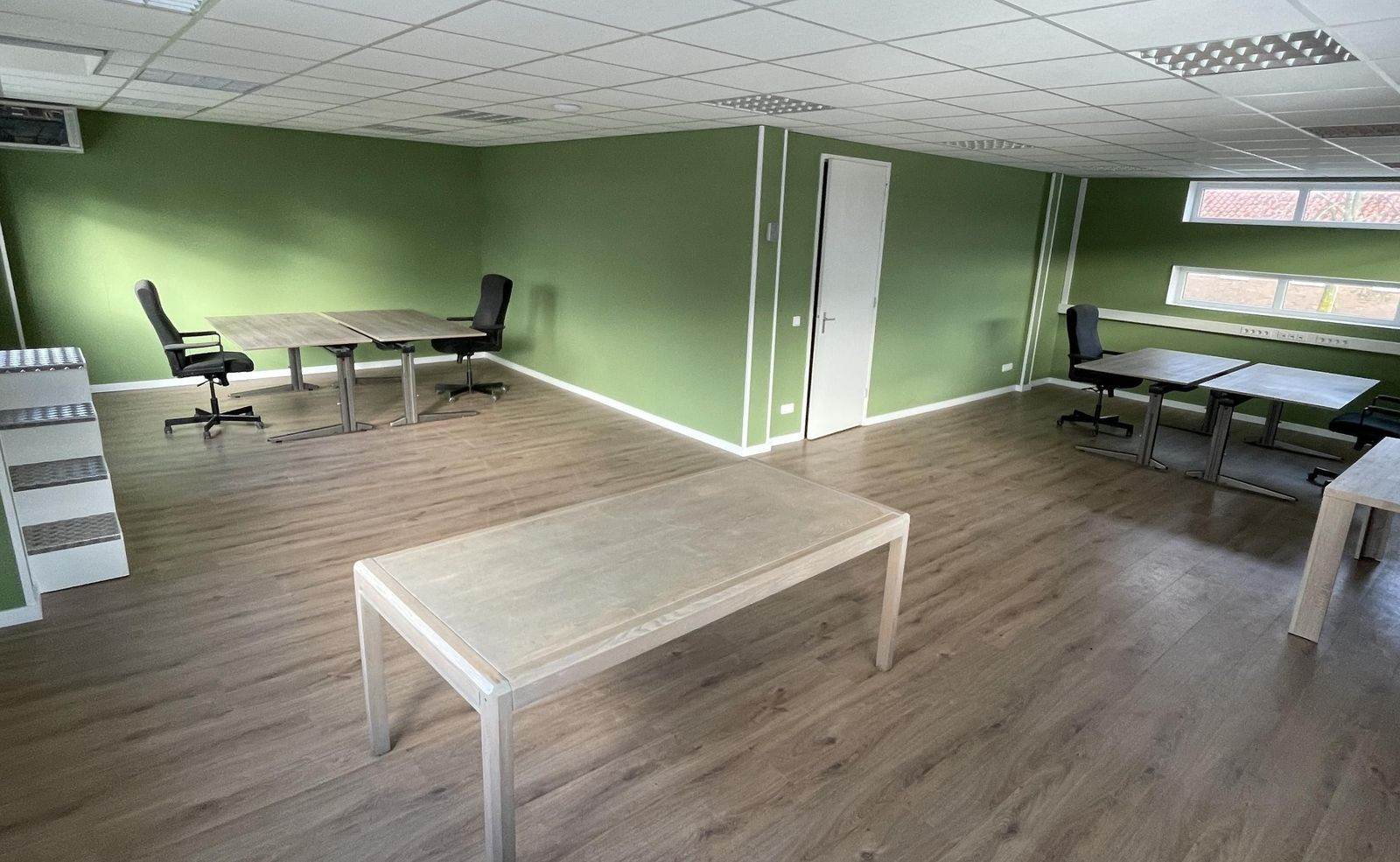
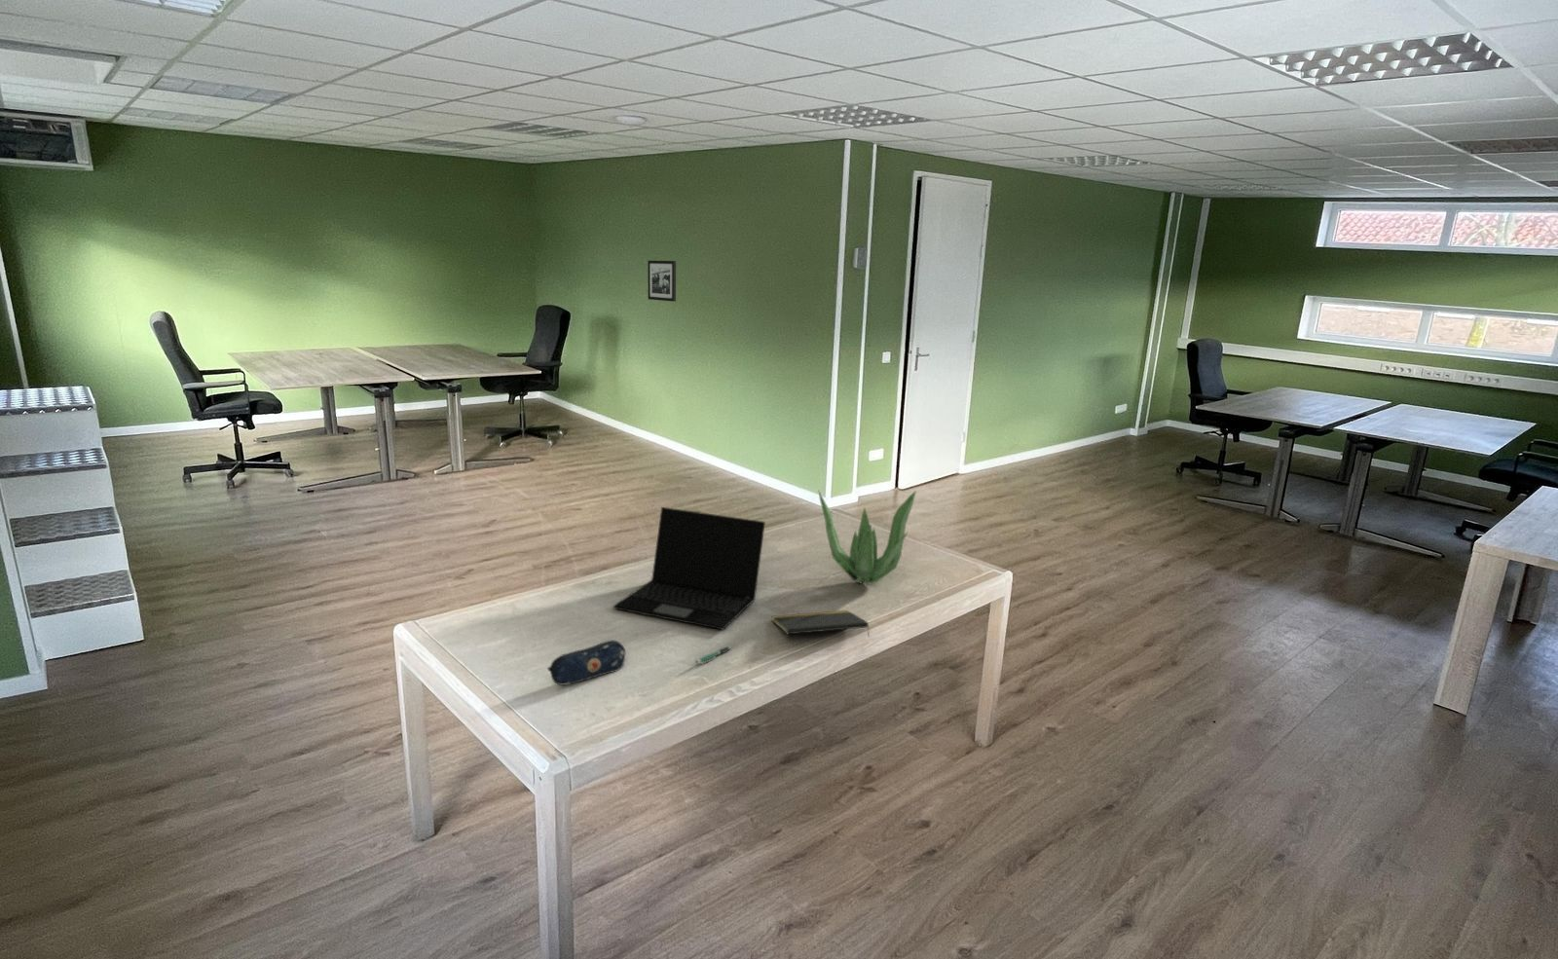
+ pencil case (589, 662)
+ pen (713, 654)
+ picture frame (661, 280)
+ plant (869, 535)
+ laptop (690, 564)
+ notepad (818, 621)
